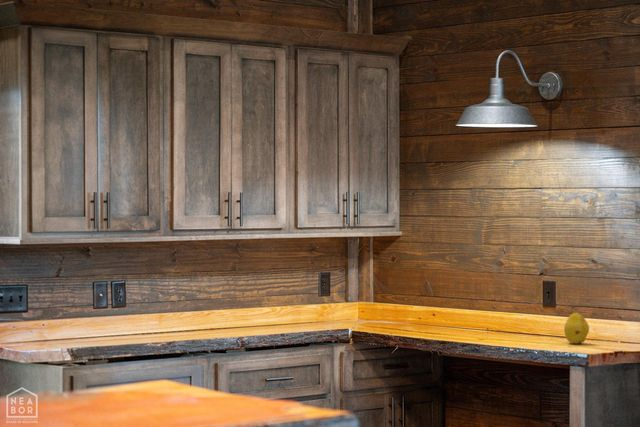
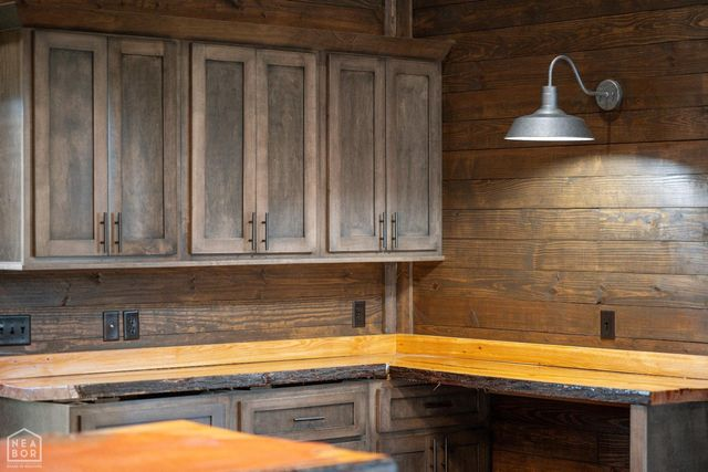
- fruit (576, 327)
